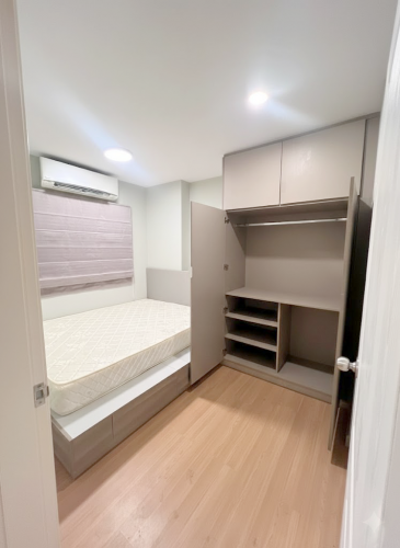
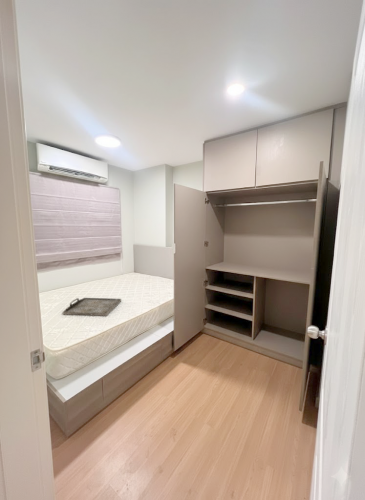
+ serving tray (94, 303)
